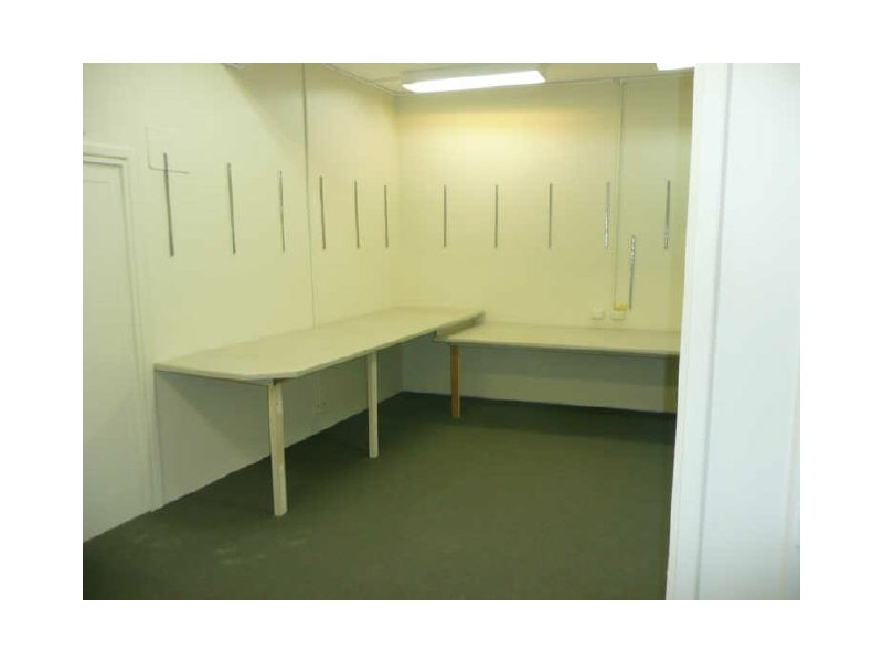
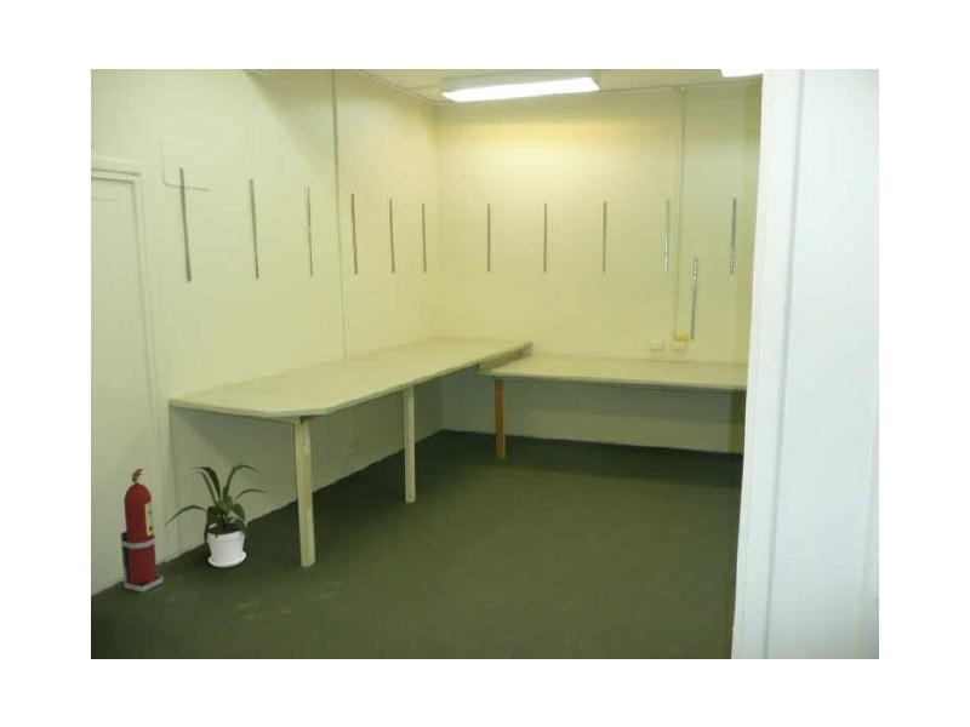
+ fire extinguisher (141, 529)
+ house plant (223, 511)
